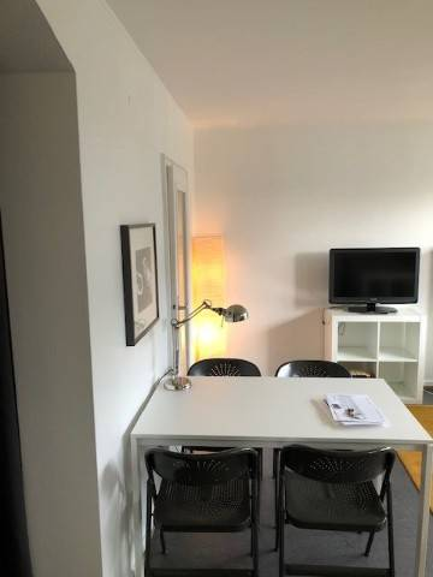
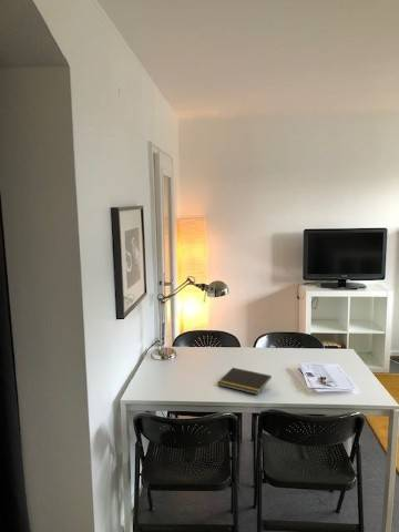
+ notepad (244, 380)
